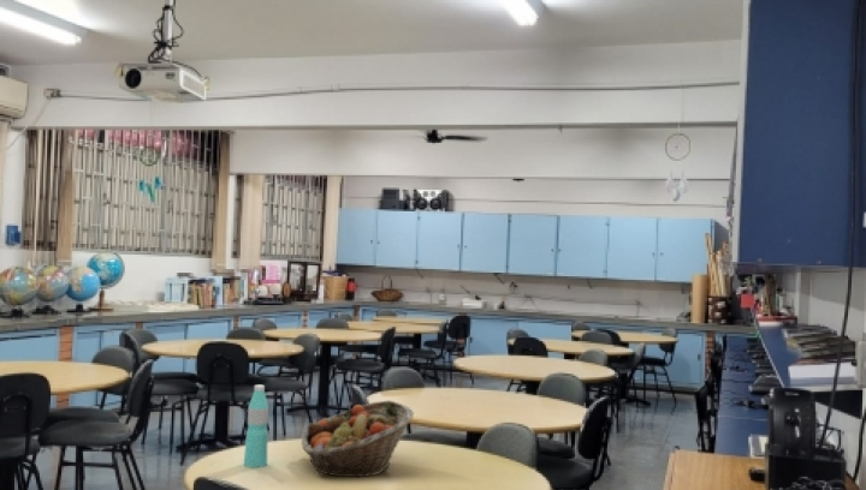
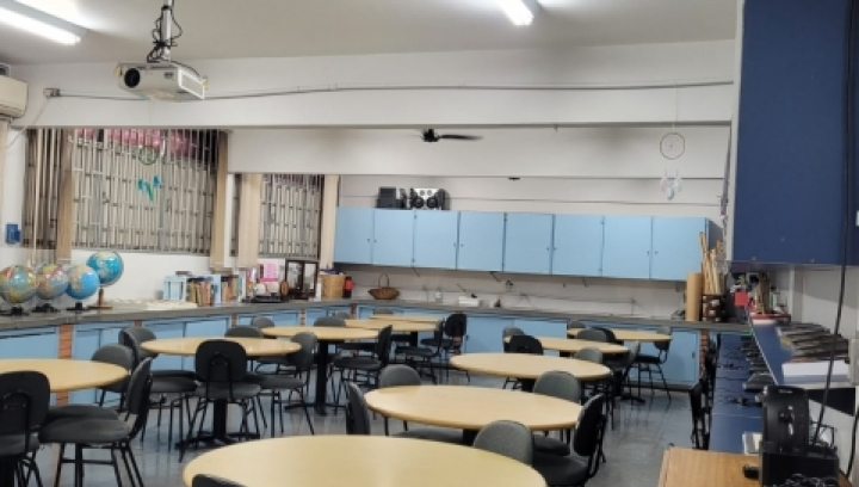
- fruit basket (356, 436)
- water bottle (257, 424)
